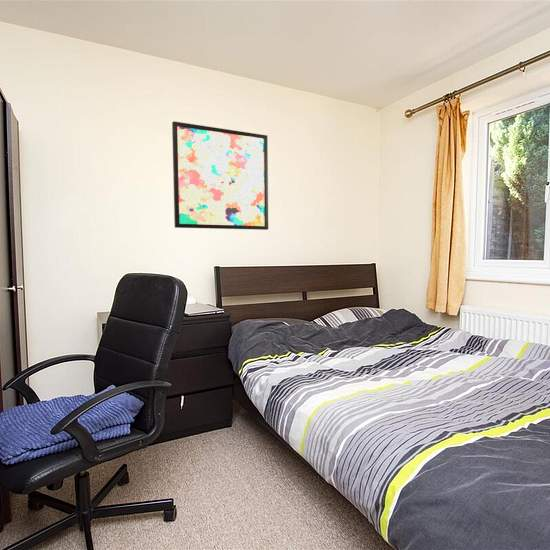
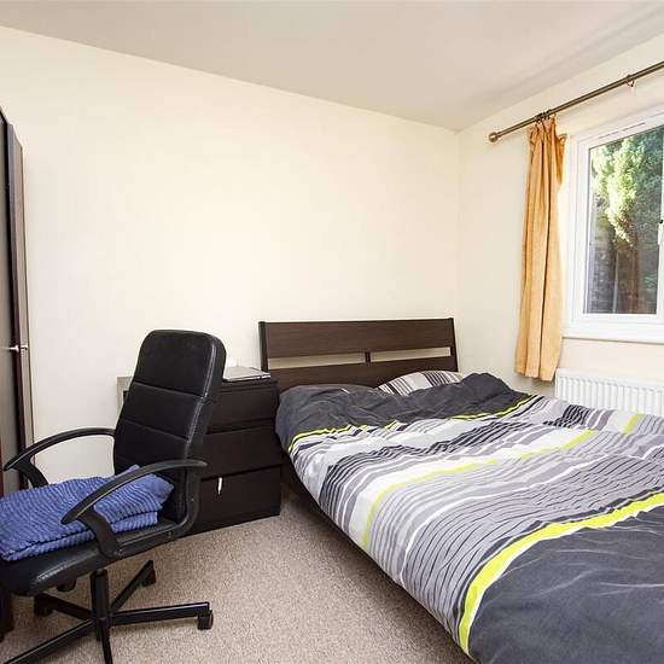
- wall art (223, 179)
